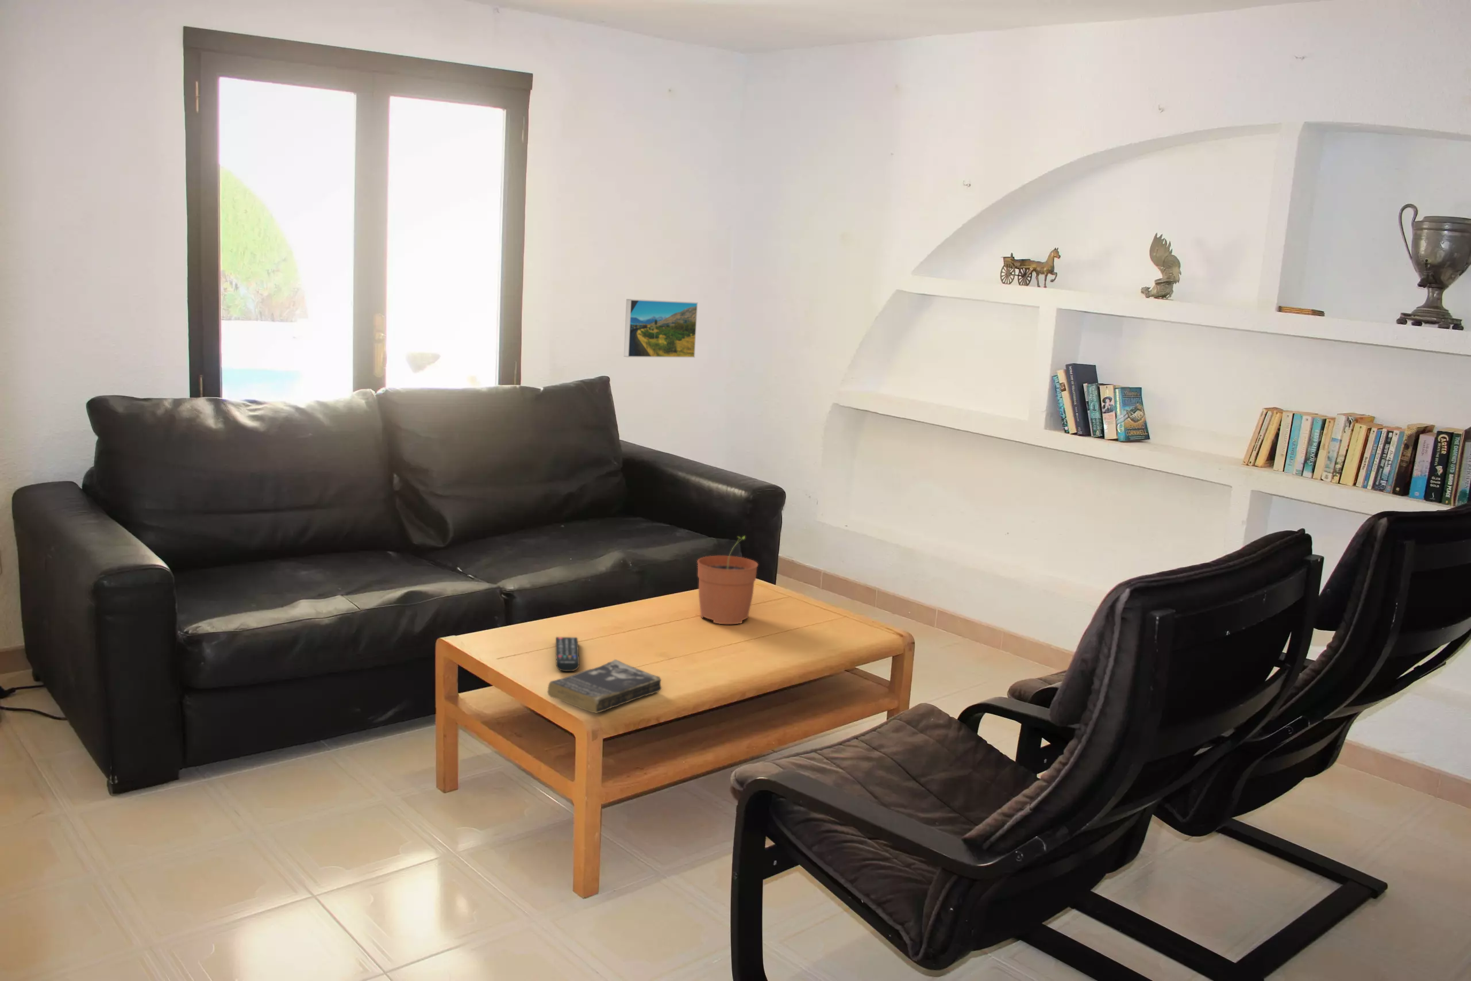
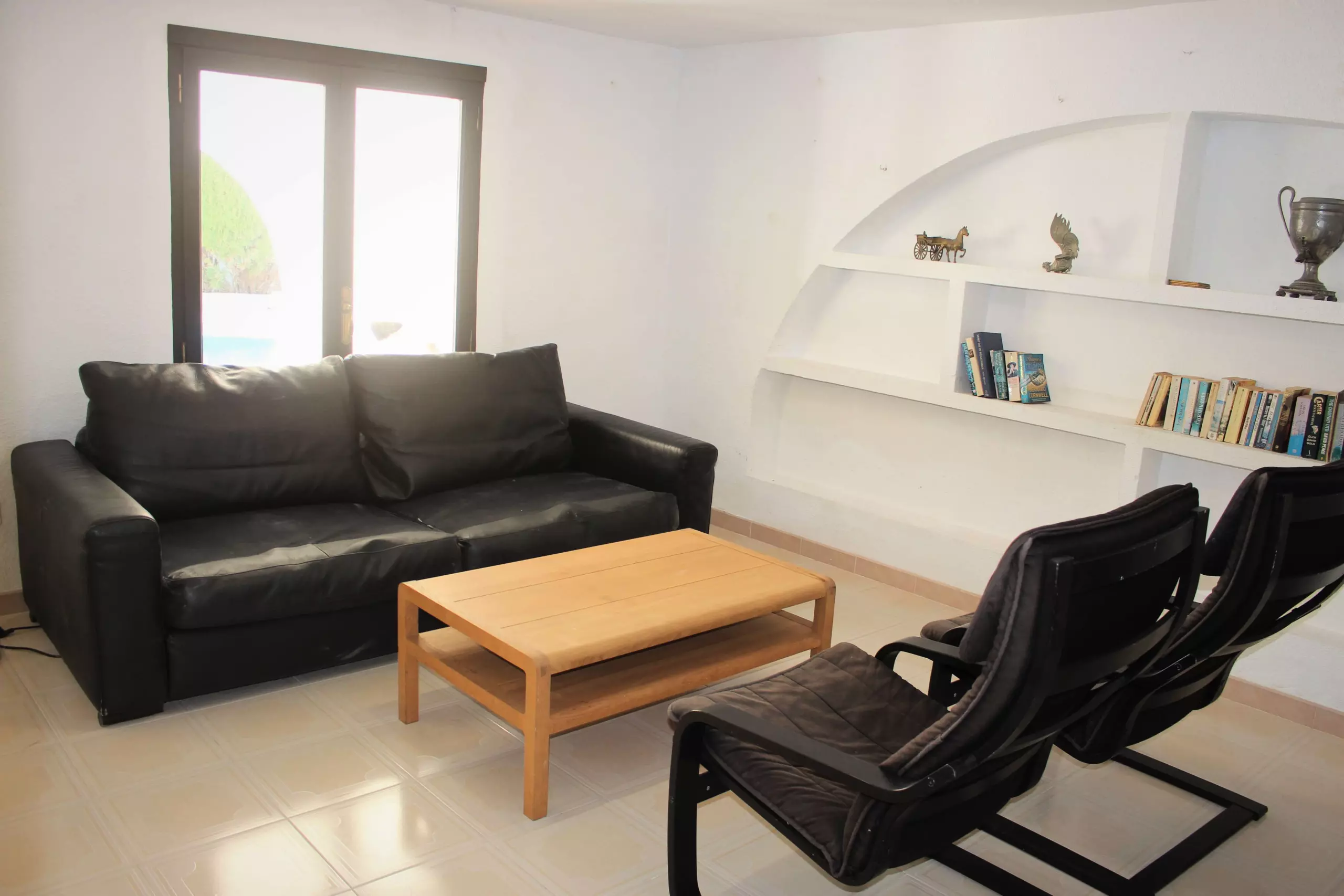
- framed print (661, 328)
- book (606, 685)
- plant pot (727, 576)
- remote control (567, 653)
